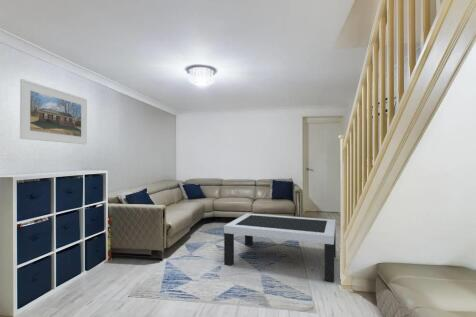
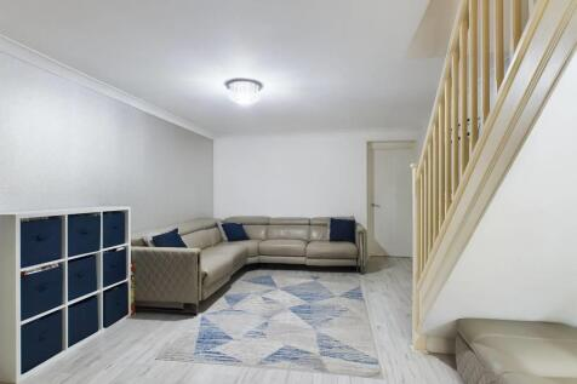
- coffee table (282, 238)
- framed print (58, 116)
